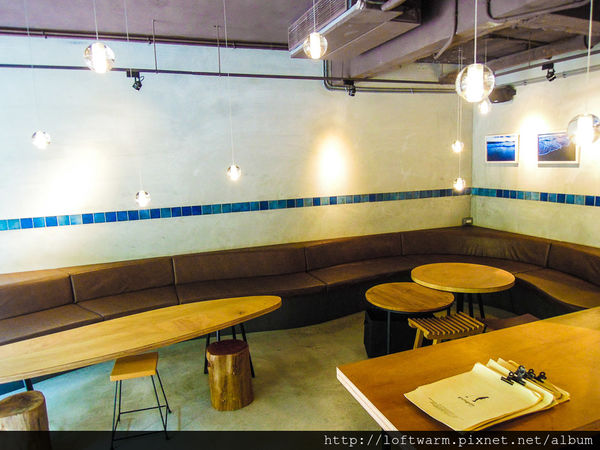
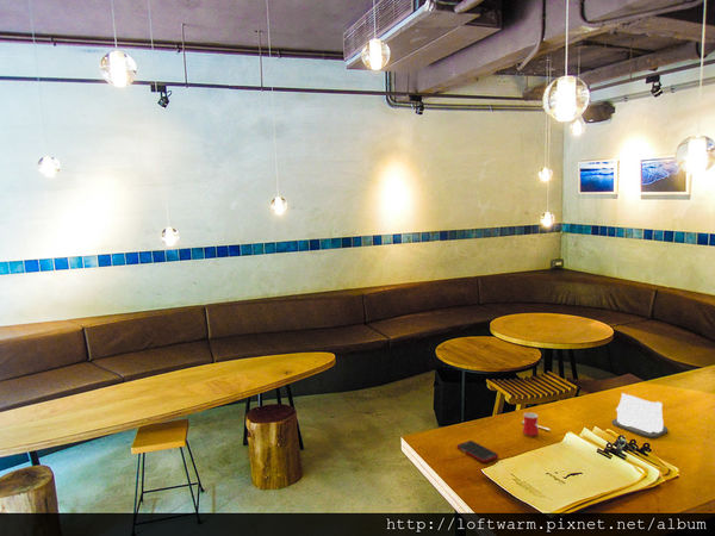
+ mug (530, 420)
+ cell phone (477, 450)
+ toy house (639, 412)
